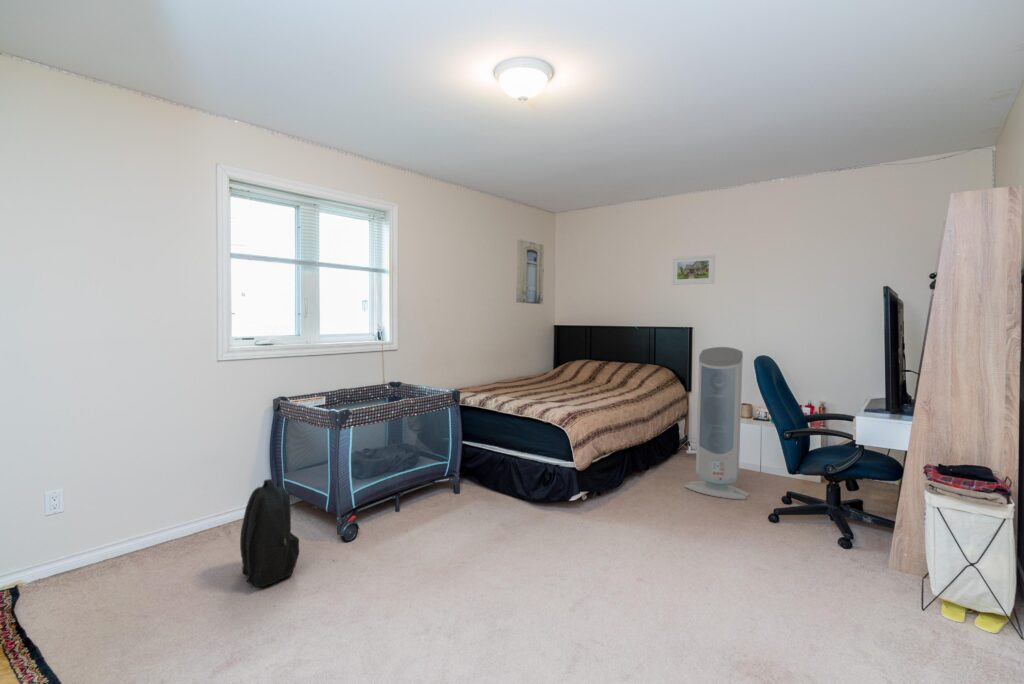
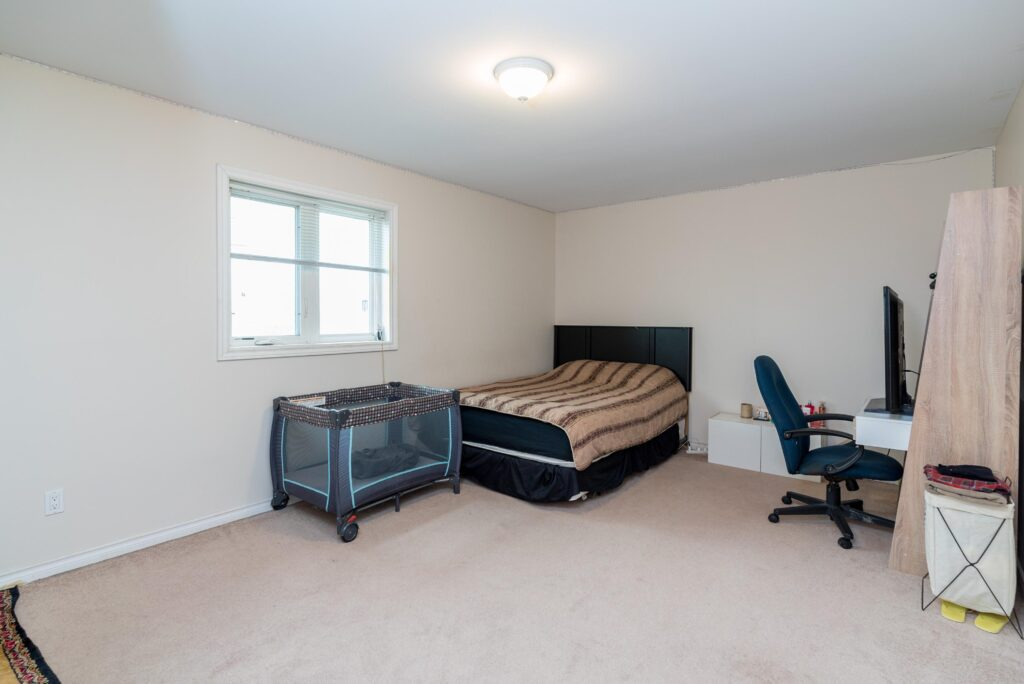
- air purifier (718, 419)
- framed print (693, 270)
- backpack (268, 527)
- wall art (530, 273)
